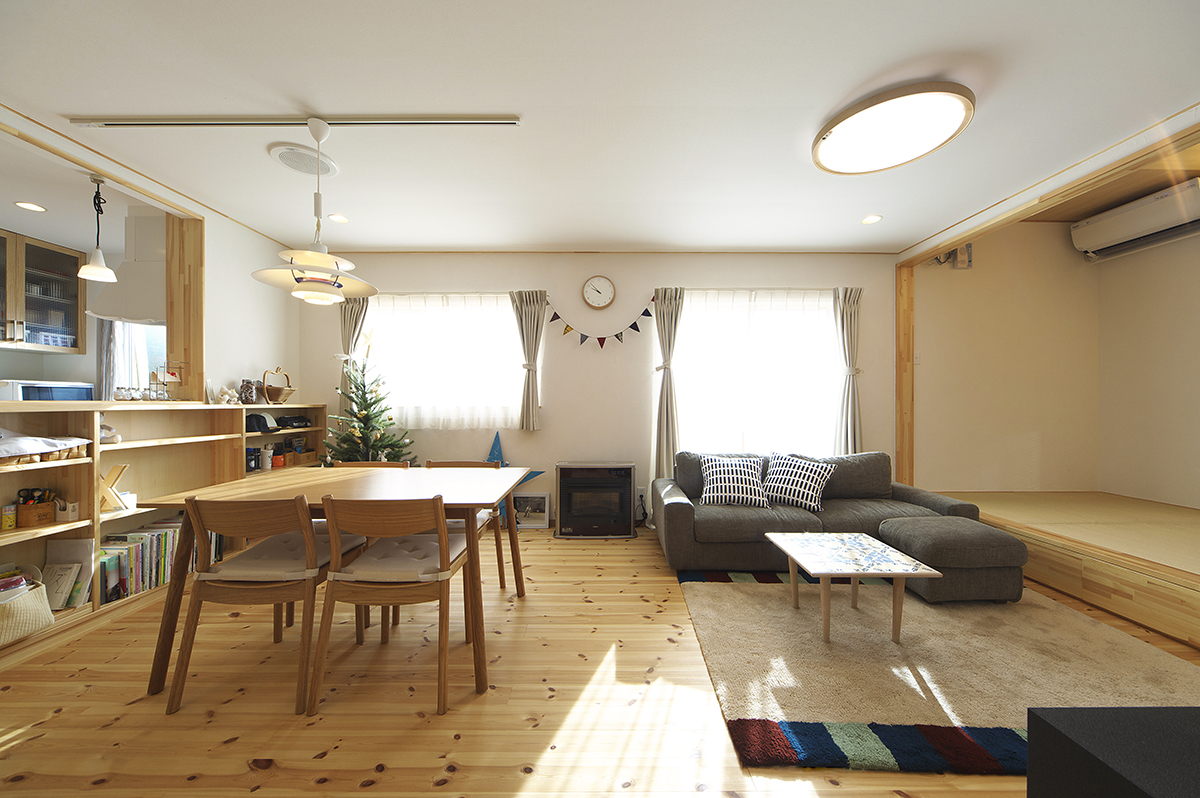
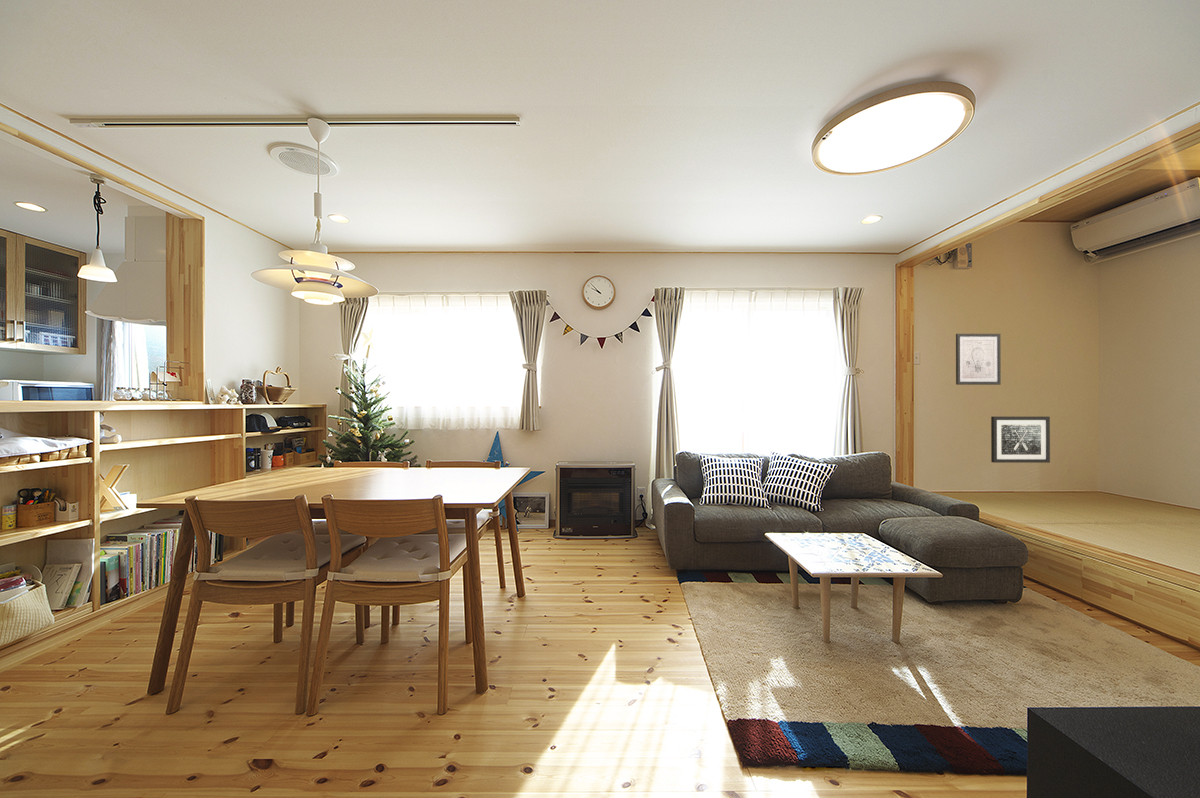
+ wall art (978, 359)
+ wall art (1020, 439)
